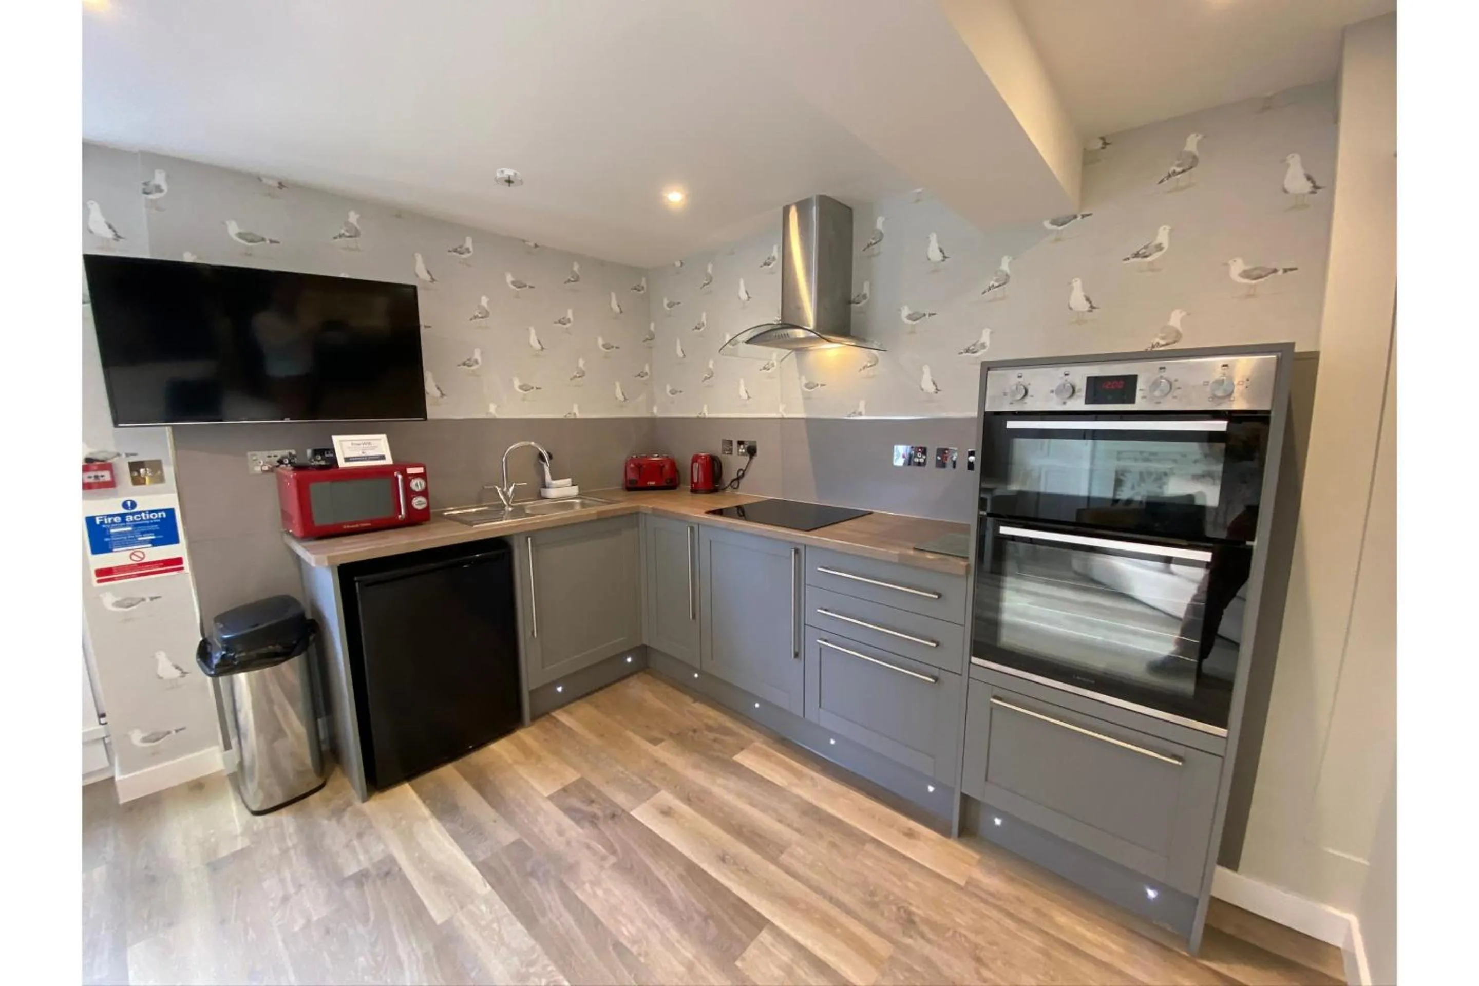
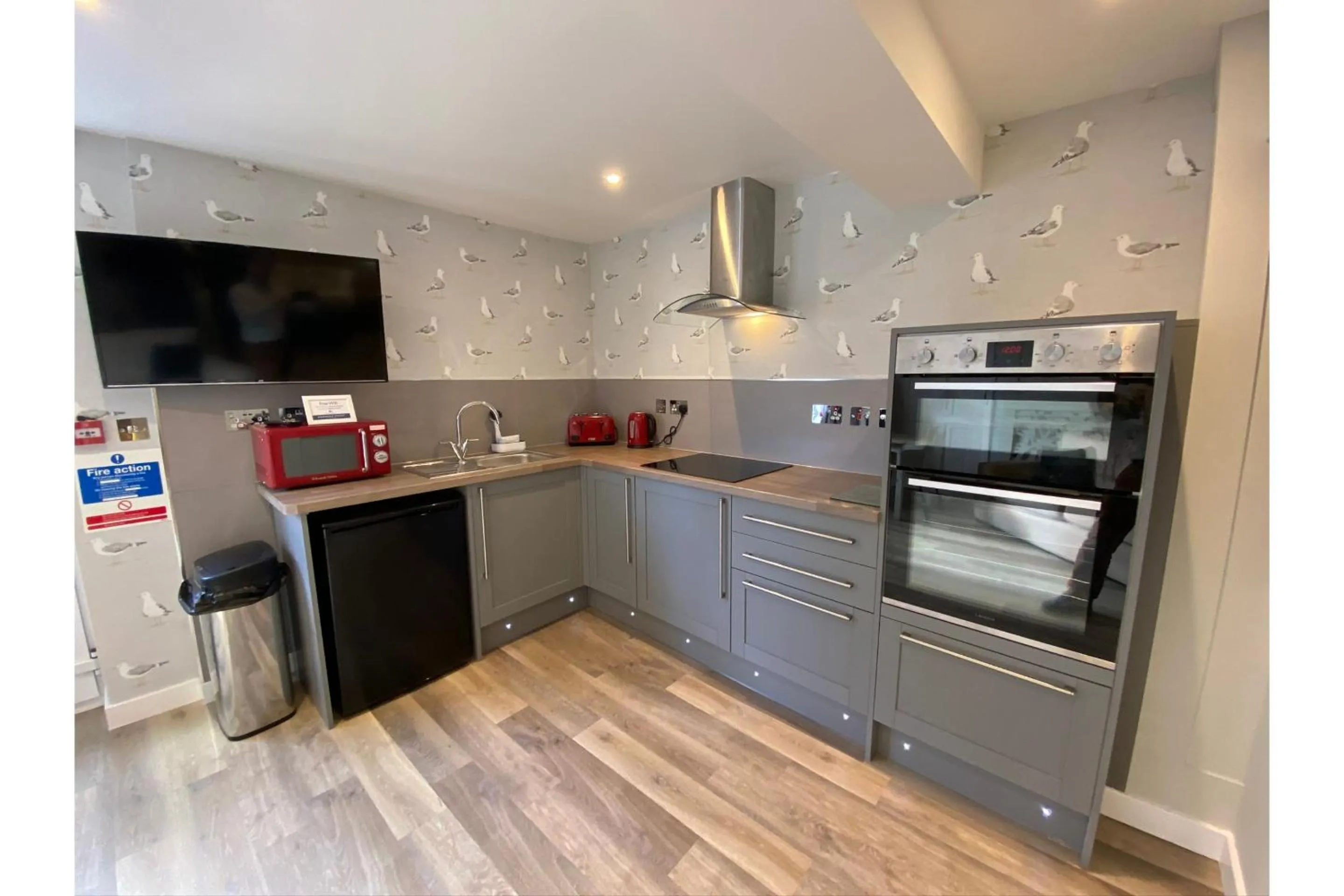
- smoke detector (508, 178)
